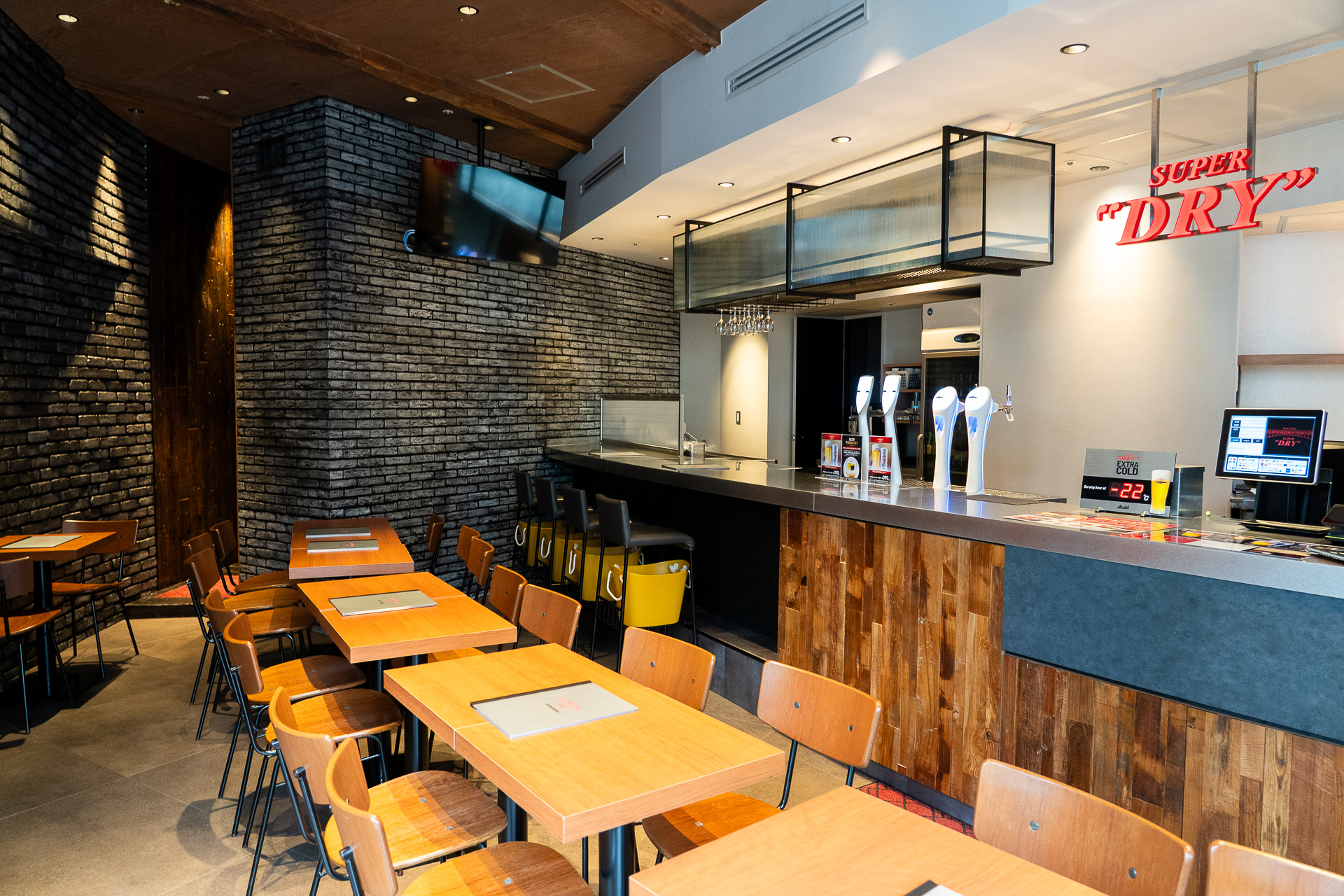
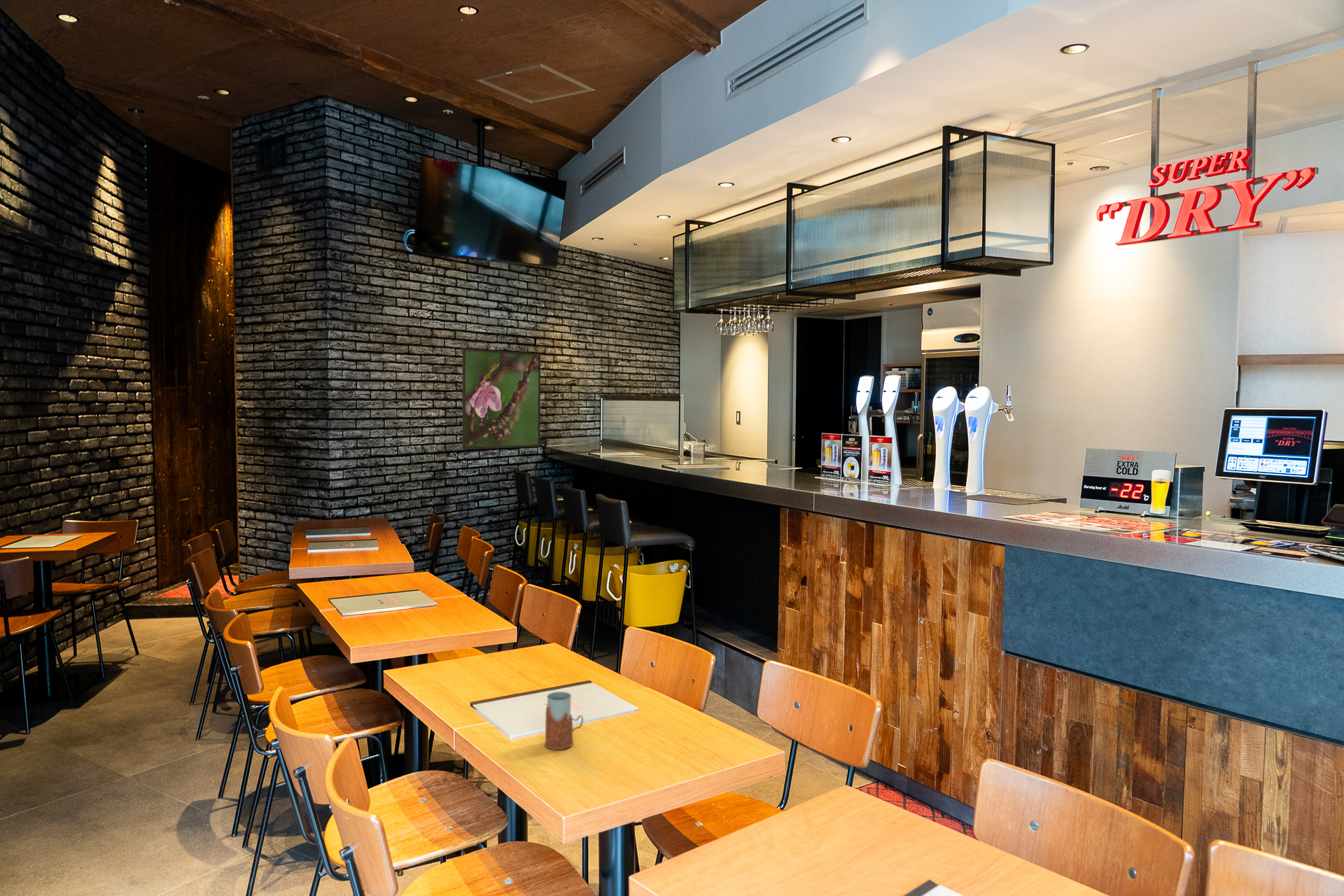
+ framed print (503, 400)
+ drinking glass (564, 718)
